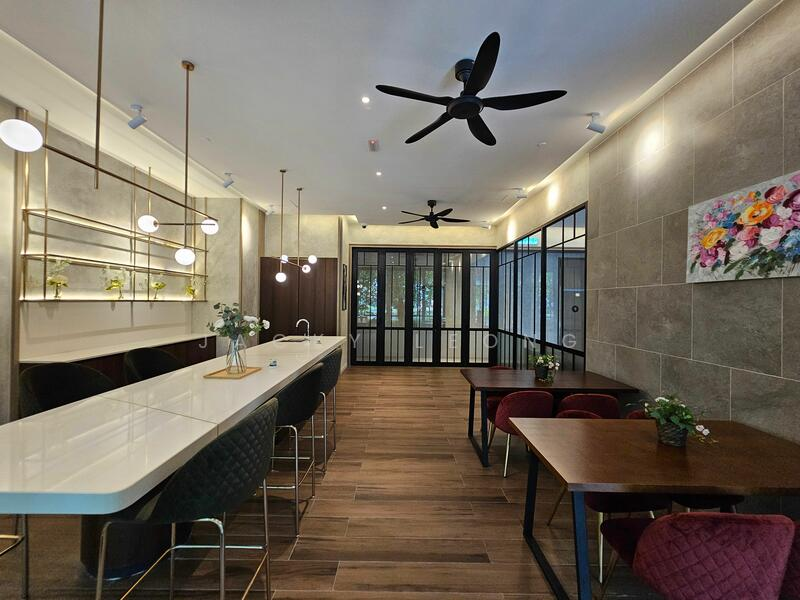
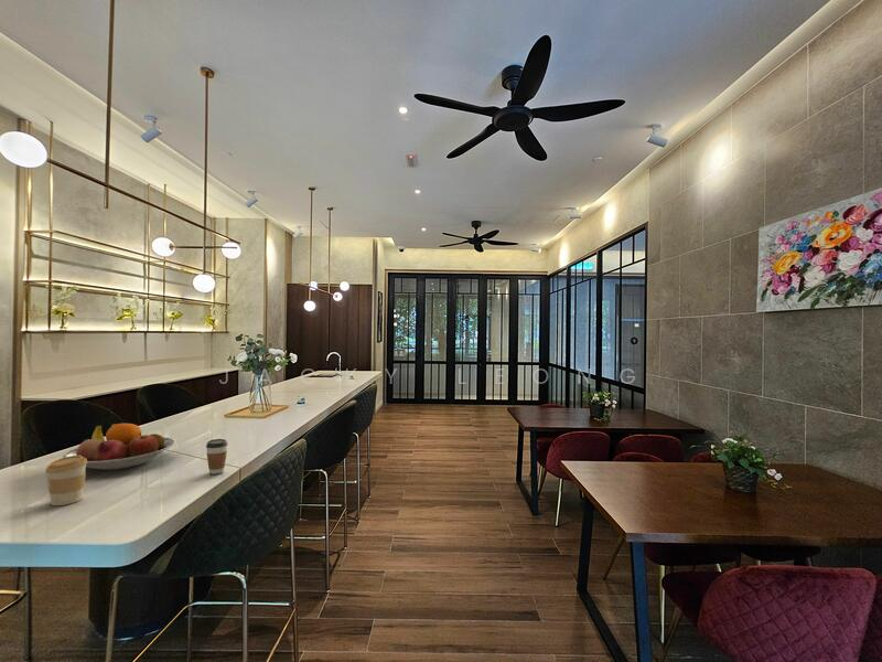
+ coffee cup (216, 456)
+ coffee cup (66, 479)
+ fruit bowl (122, 444)
